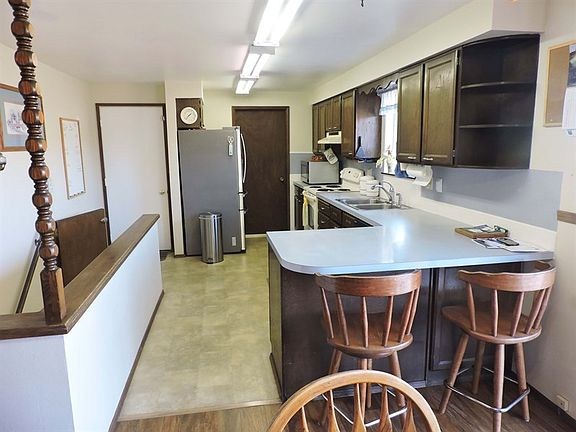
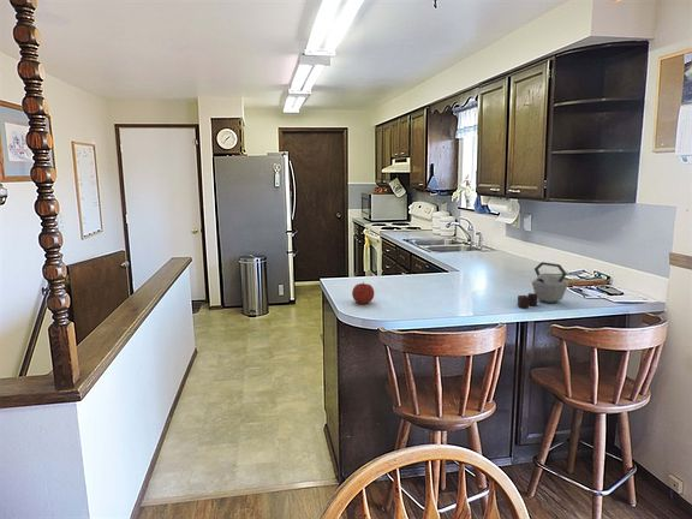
+ fruit (363, 291)
+ kettle (539, 284)
